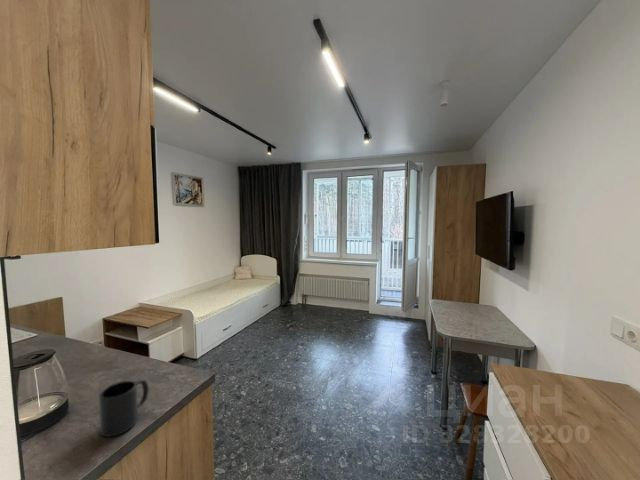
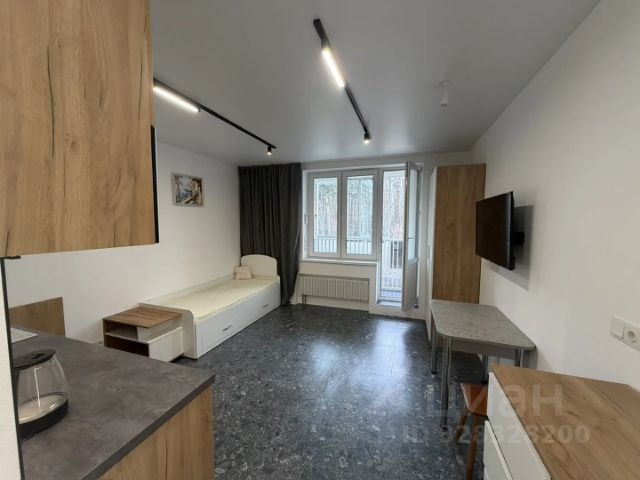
- mug (124, 403)
